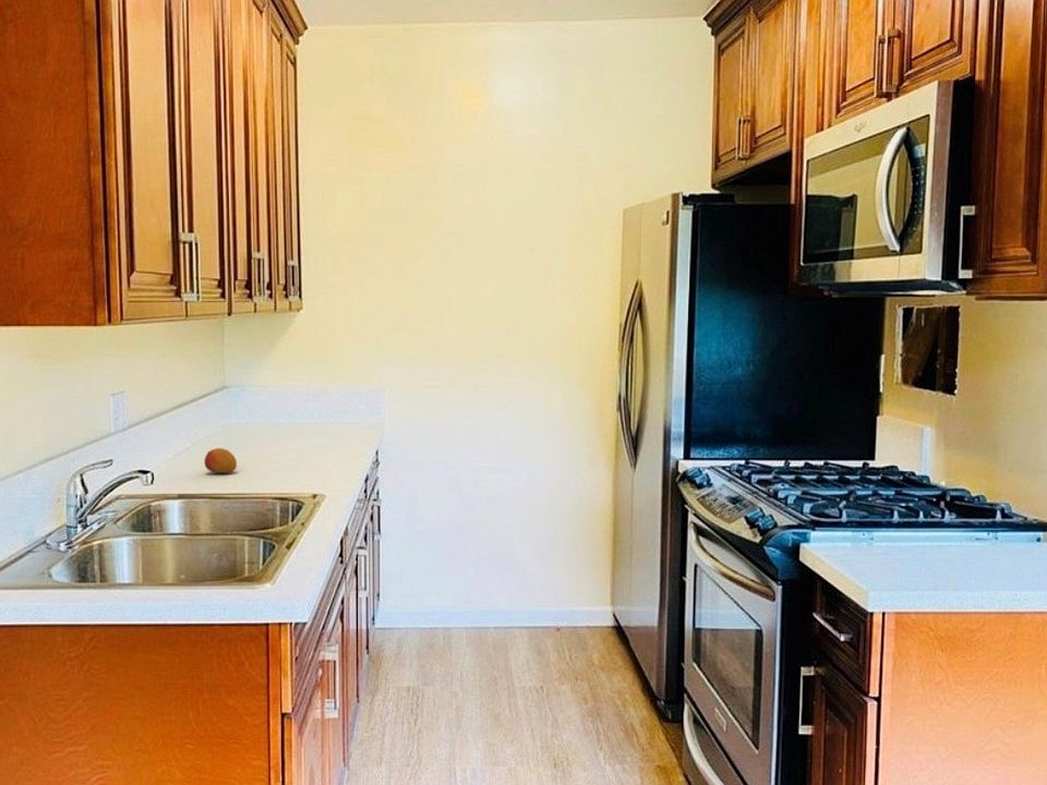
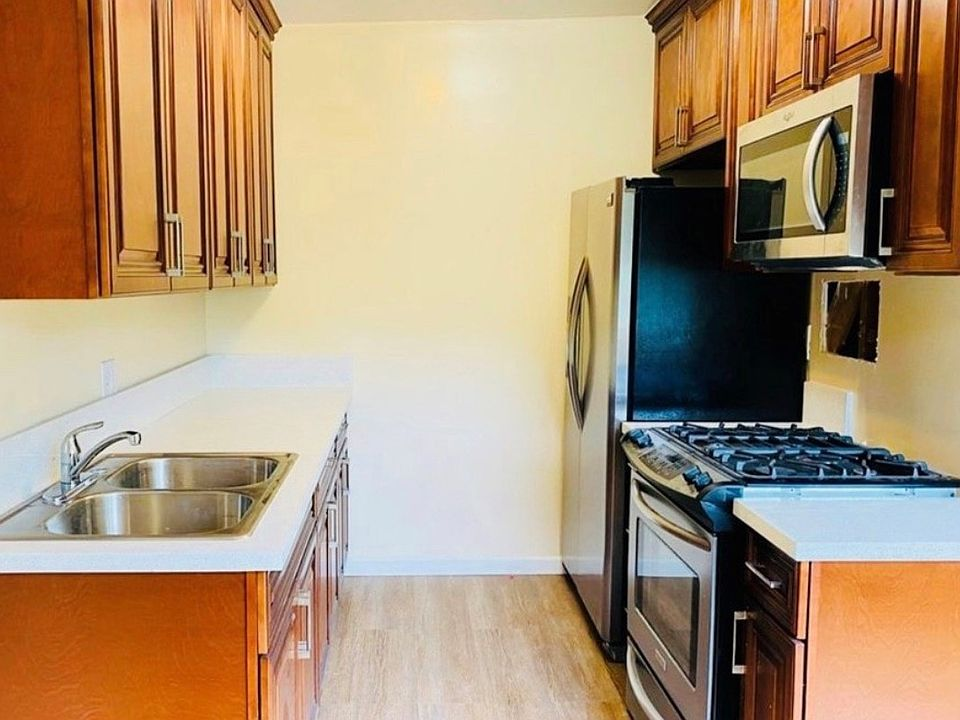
- fruit (220, 460)
